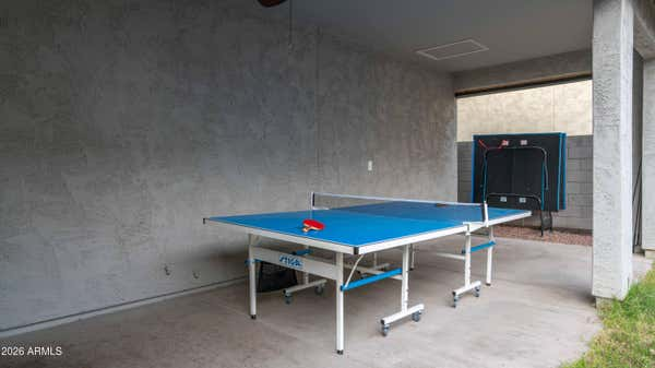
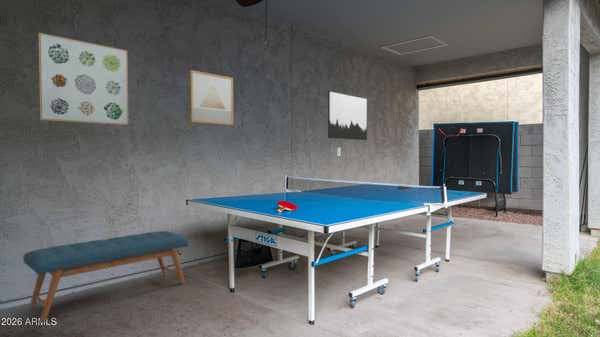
+ wall art (212, 98)
+ wall art (348, 117)
+ bench (113, 266)
+ wall art (86, 82)
